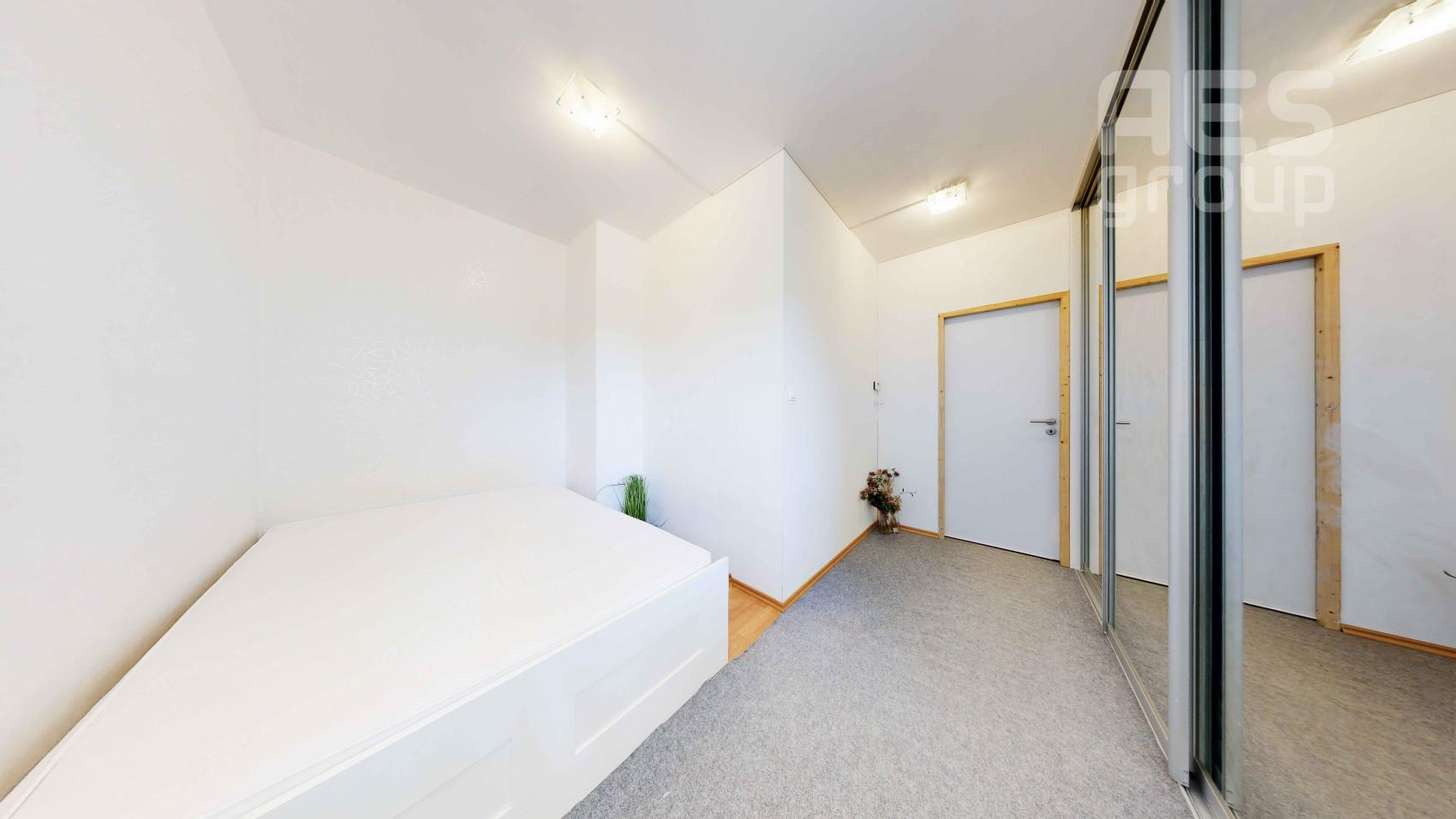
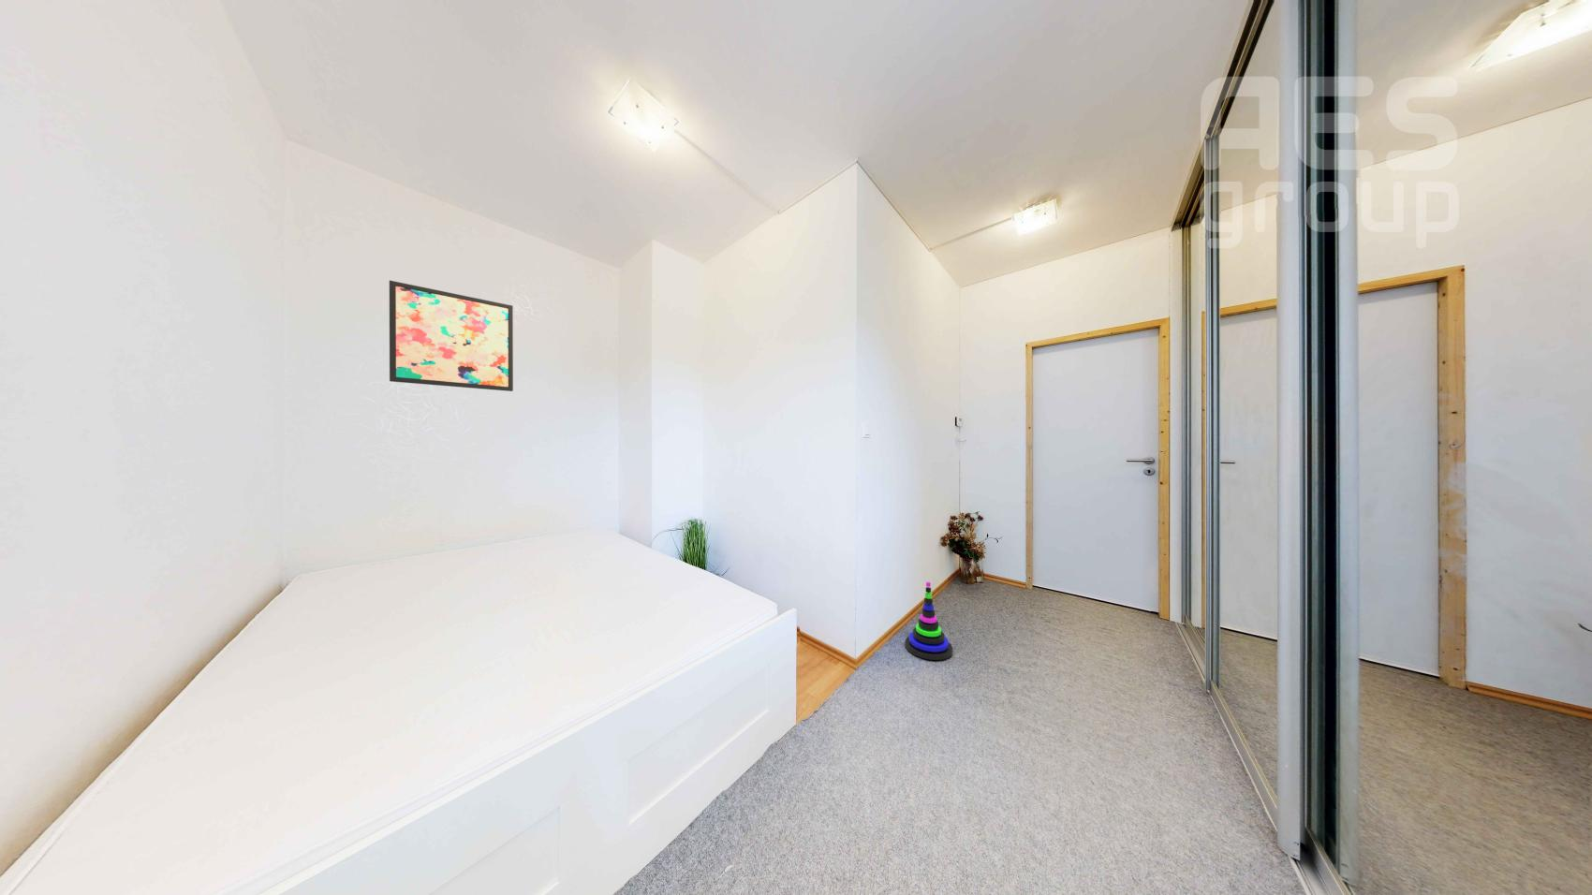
+ wall art (455, 340)
+ stacking toy (928, 615)
